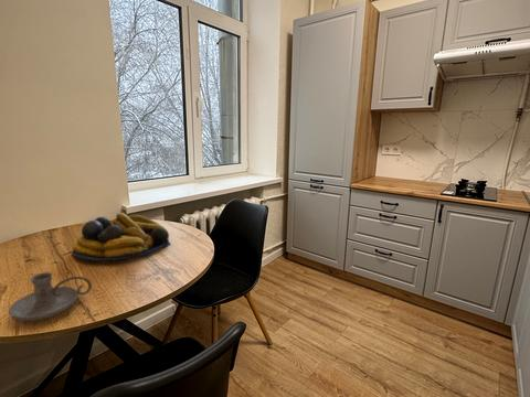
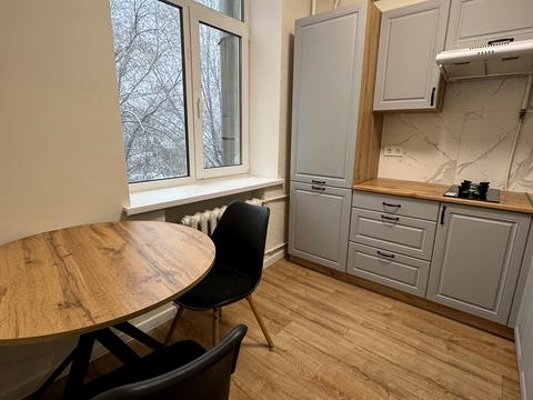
- fruit bowl (123, 229)
- candle holder (52, 291)
